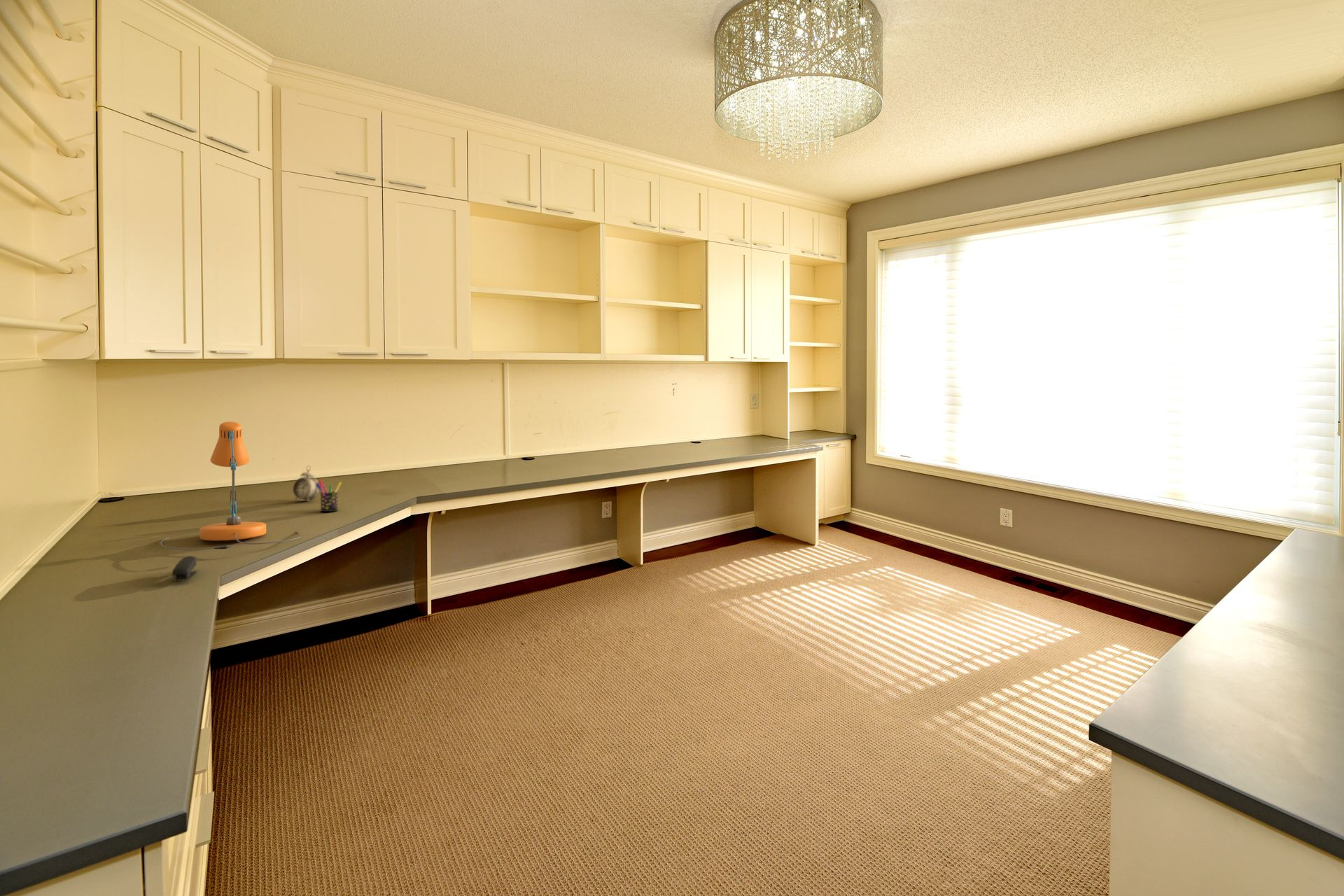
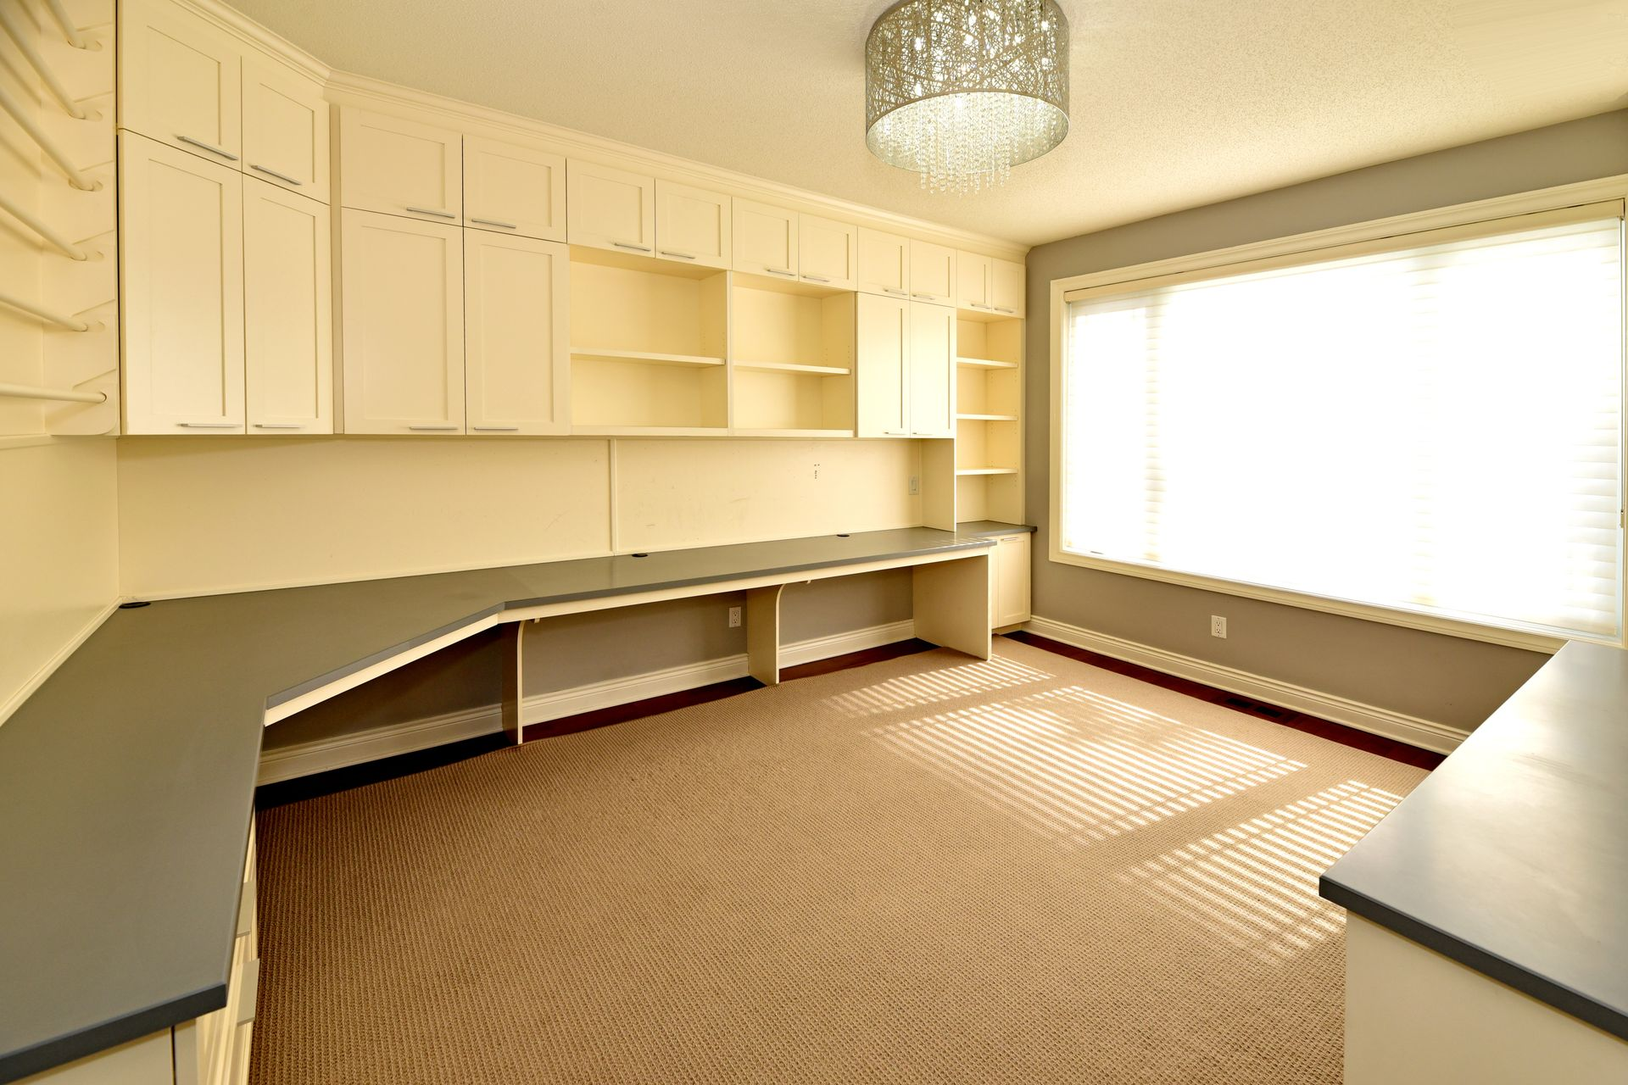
- desk lamp (232, 479)
- pen holder (328, 495)
- stapler (185, 568)
- alarm clock (306, 483)
